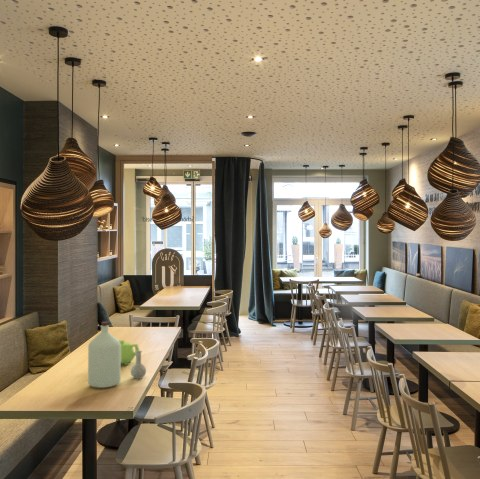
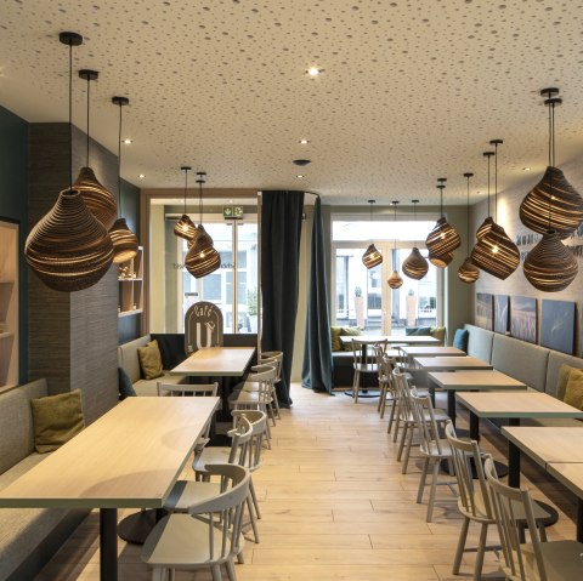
- teapot (121, 351)
- bottle (118, 351)
